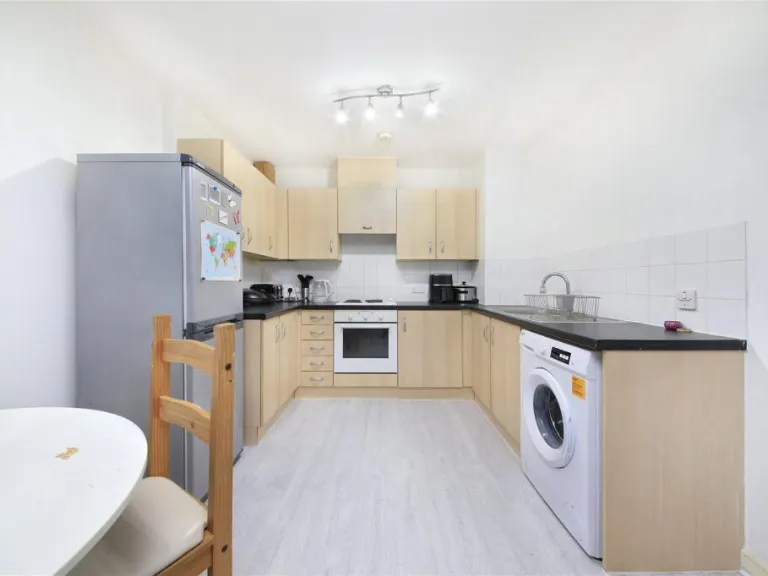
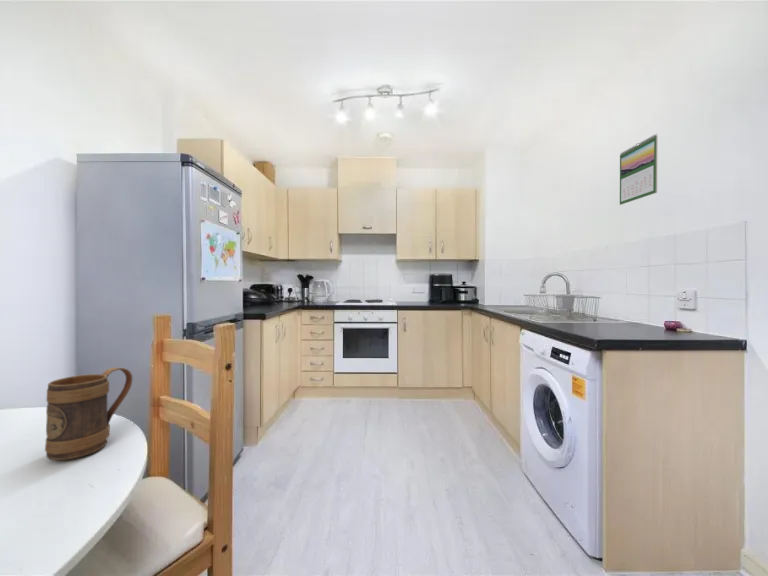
+ mug (93, 408)
+ calendar (637, 171)
